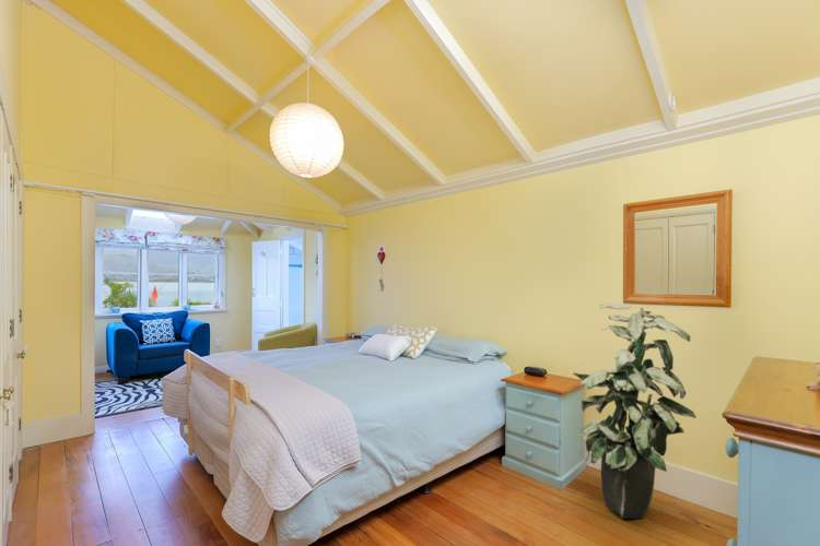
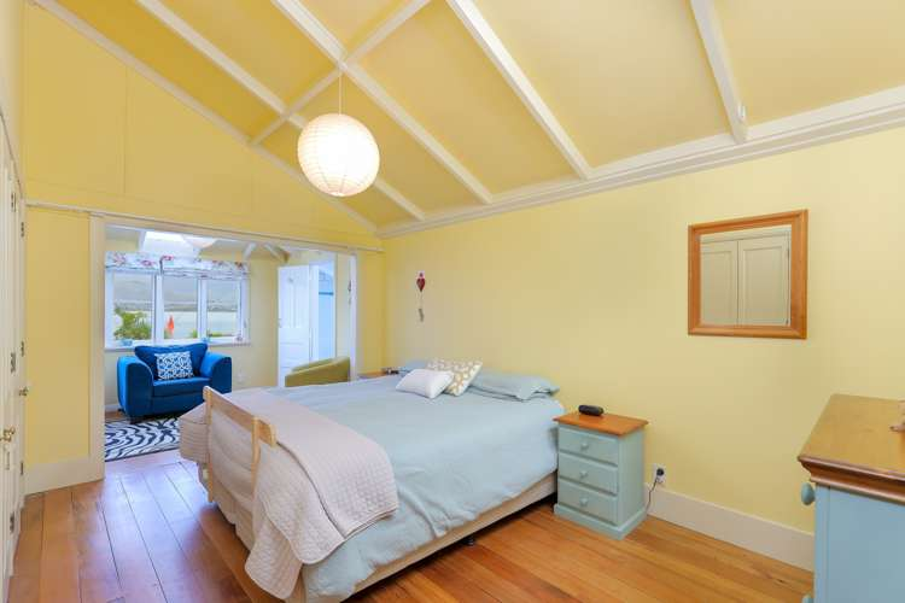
- indoor plant (626, 405)
